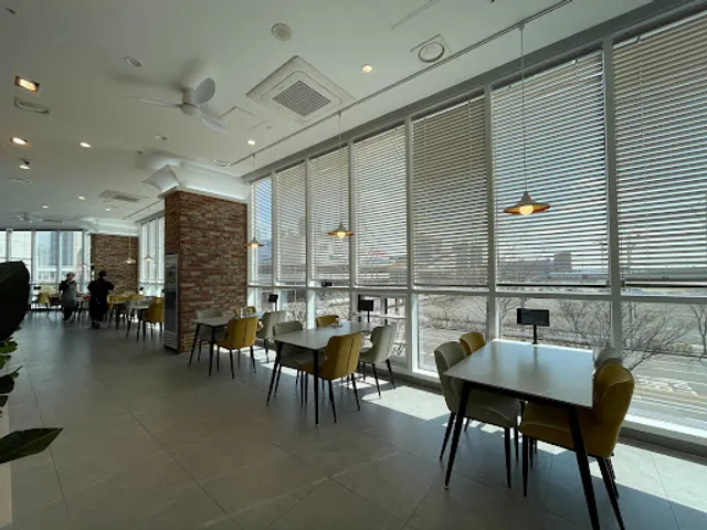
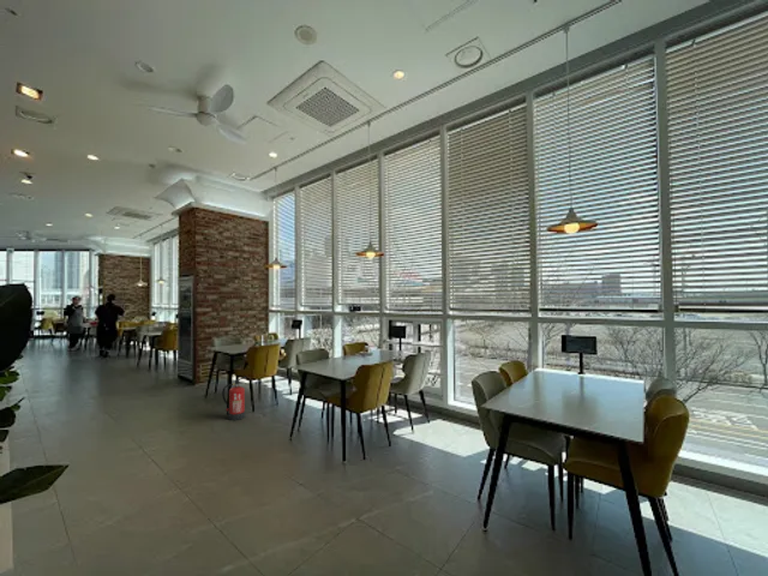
+ fire extinguisher (234, 397)
